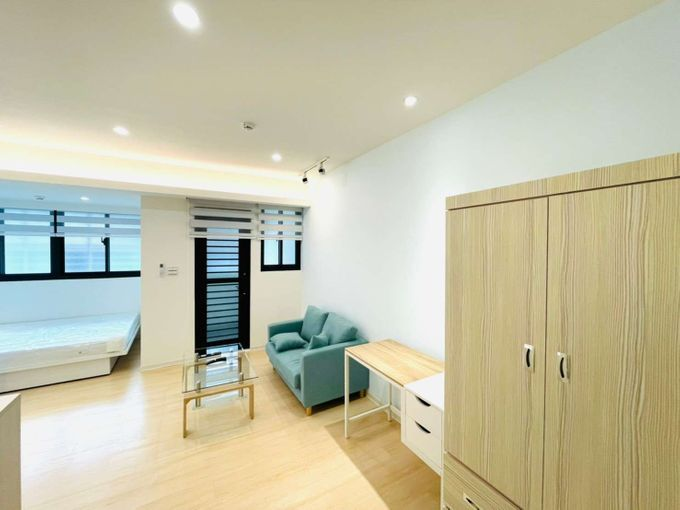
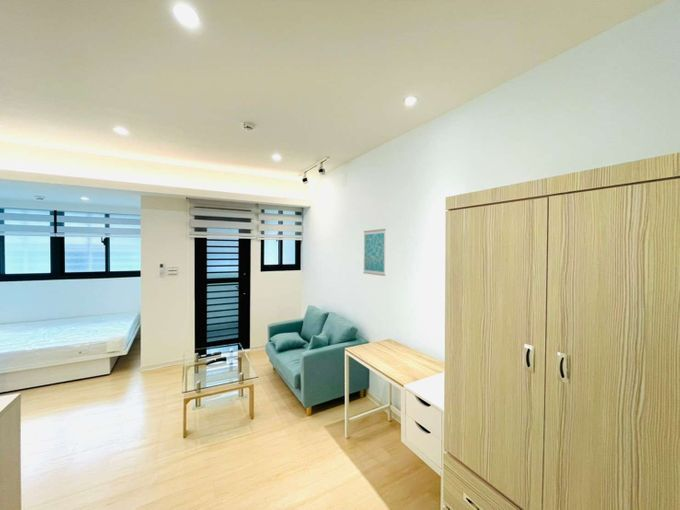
+ wall art (373, 252)
